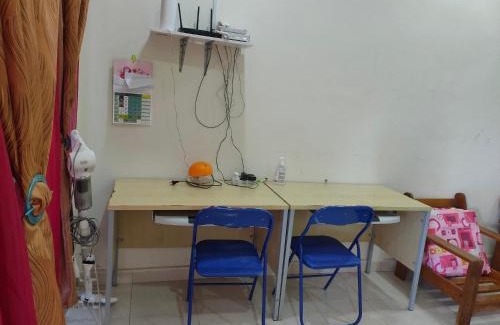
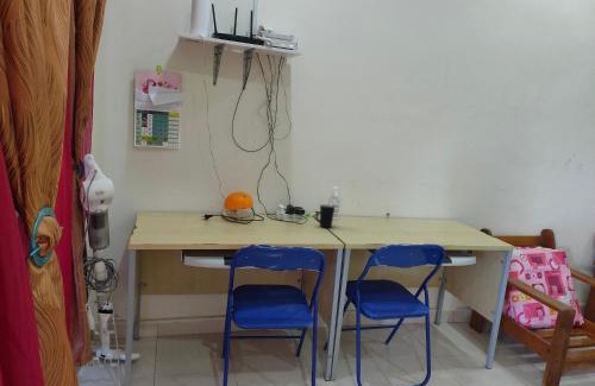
+ mug (324, 216)
